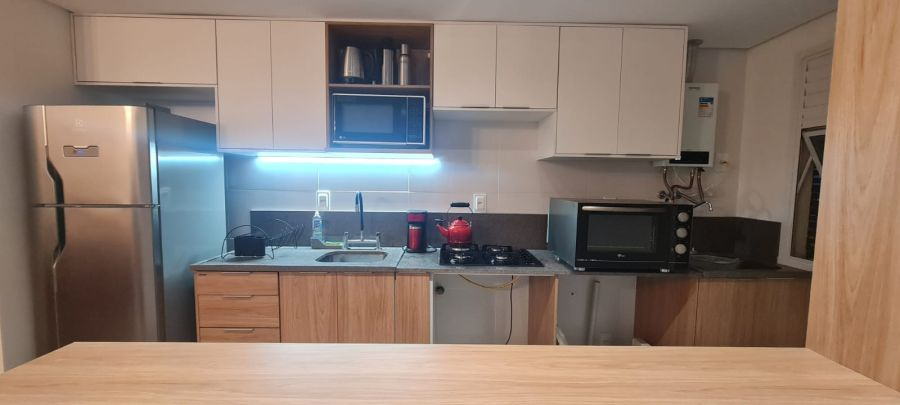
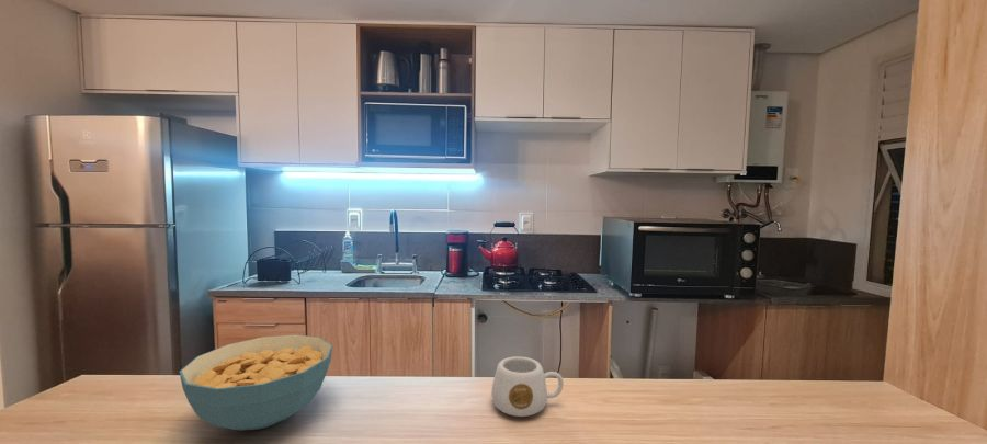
+ mug (526, 385)
+ cereal bowl (263, 387)
